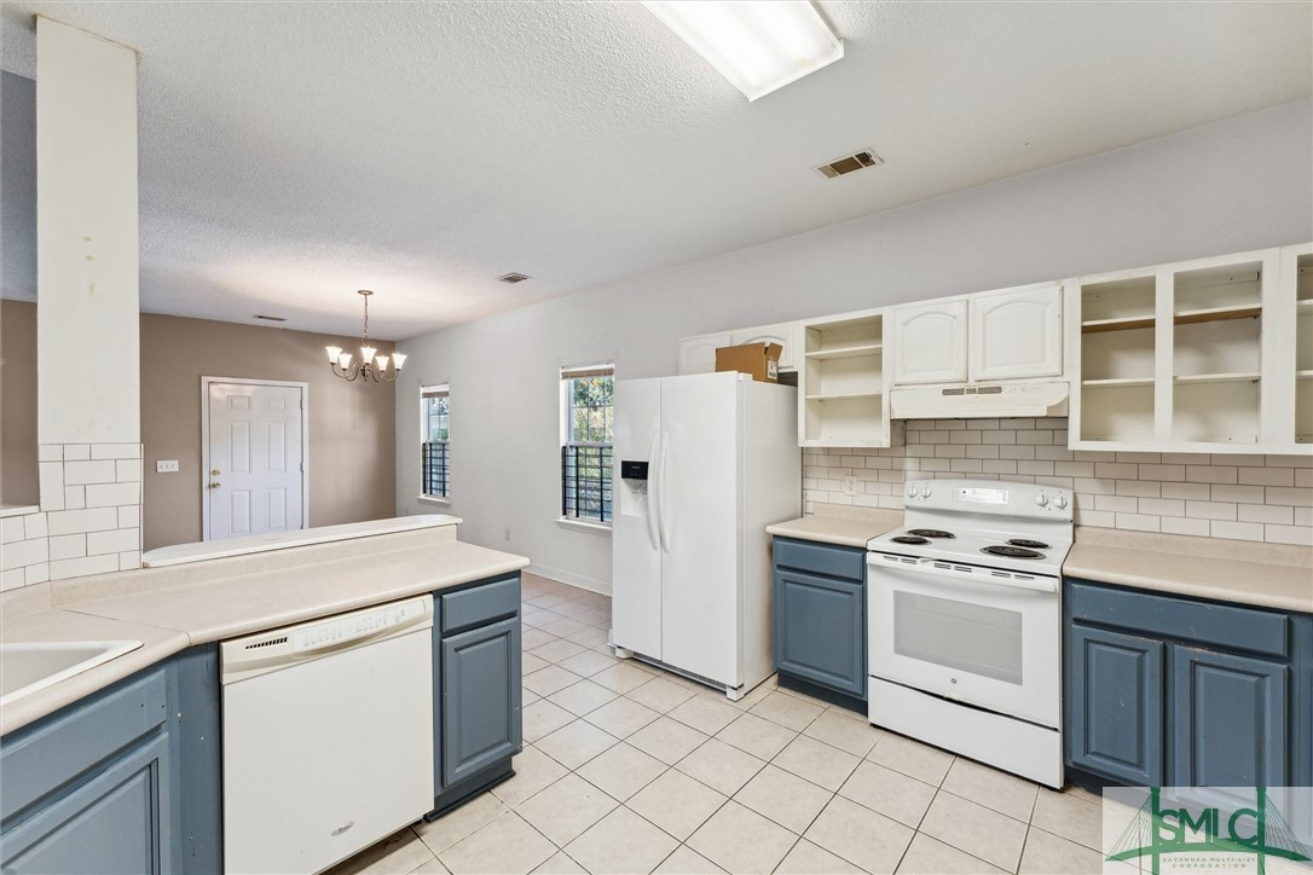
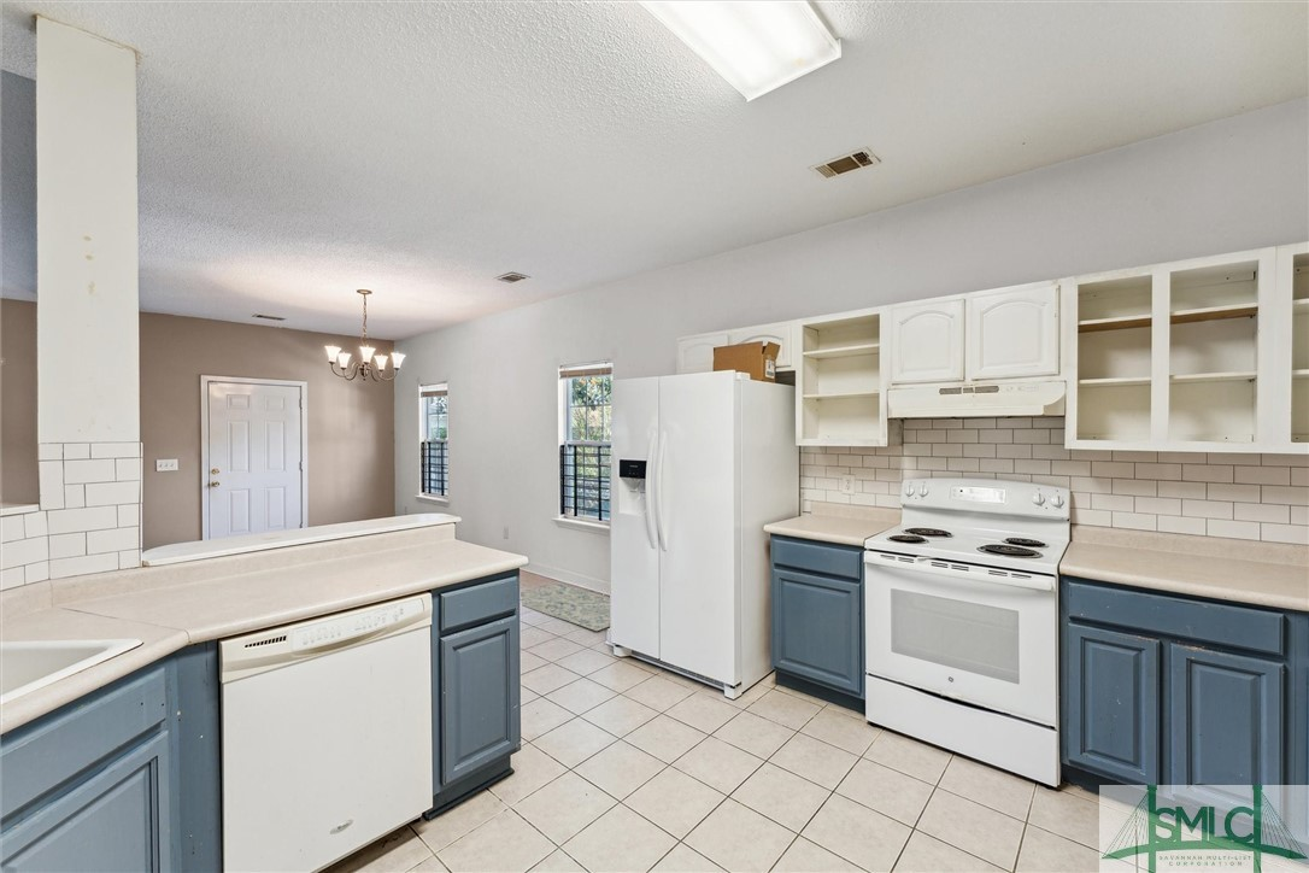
+ rug (573, 603)
